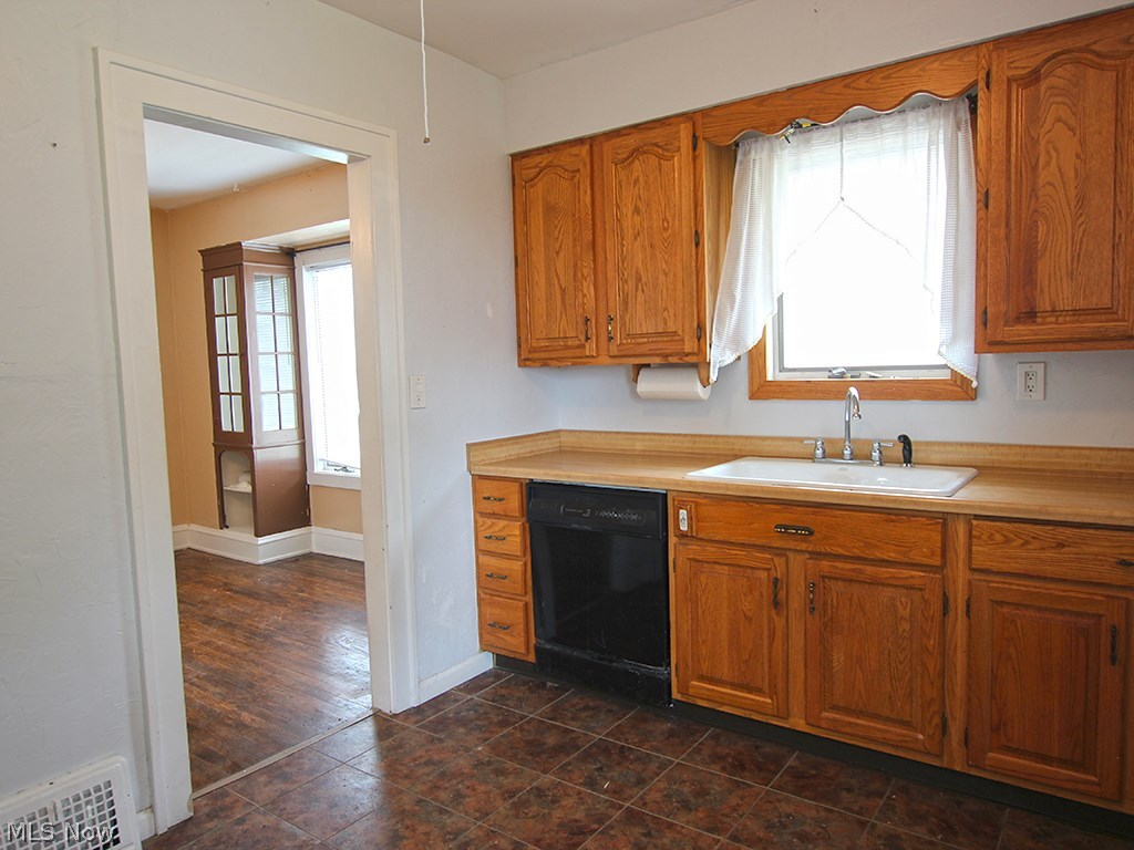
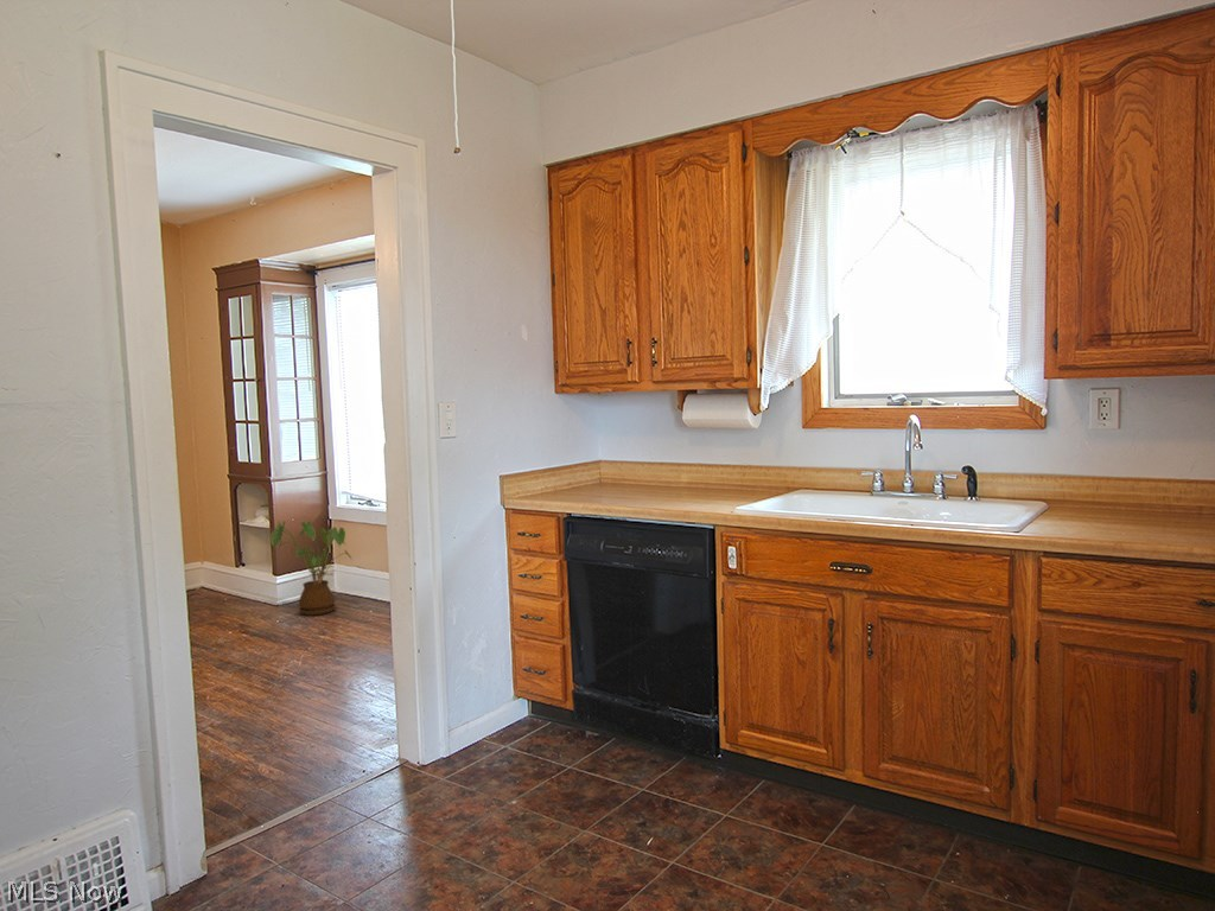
+ house plant (313, 563)
